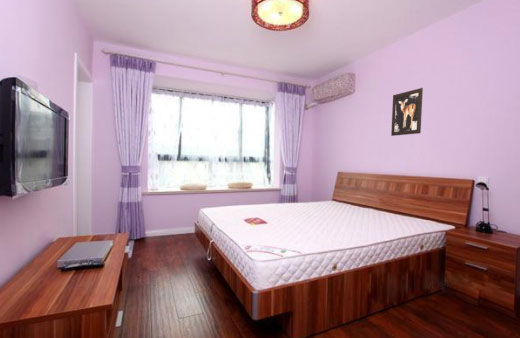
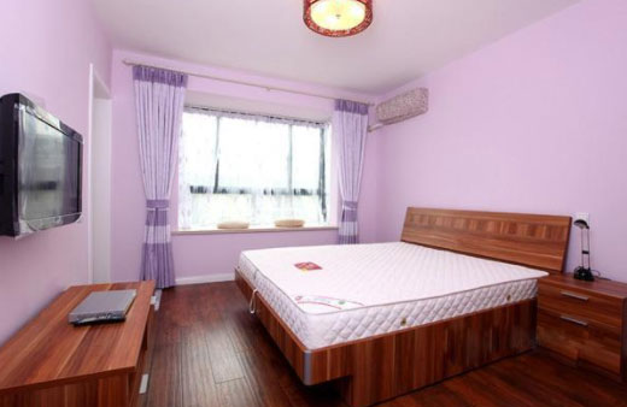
- wall art (406, 113)
